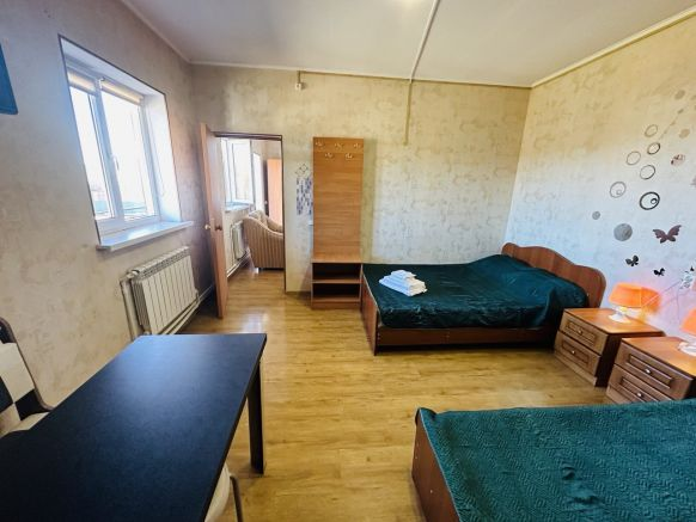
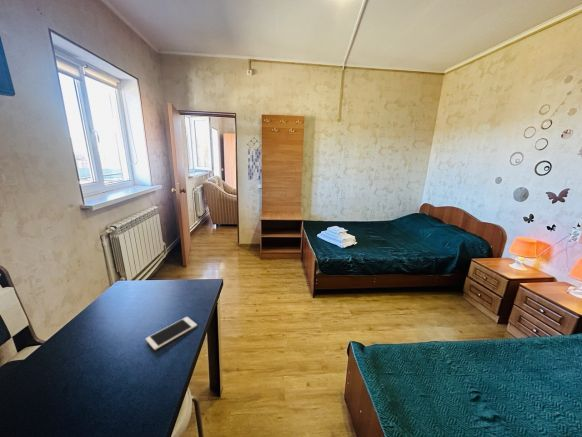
+ cell phone (172, 331)
